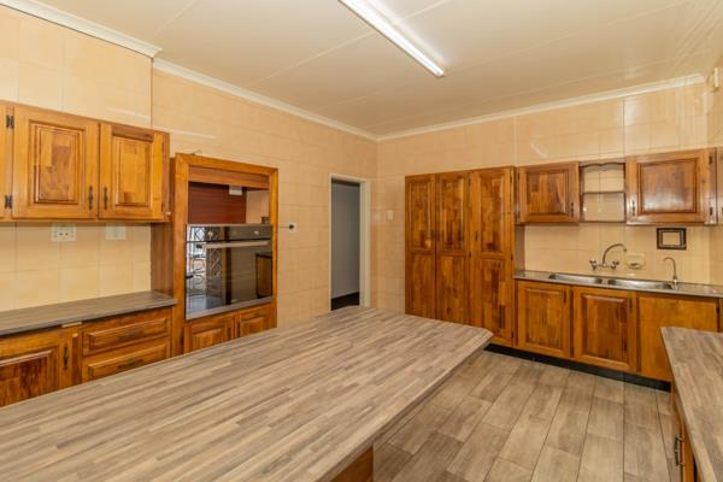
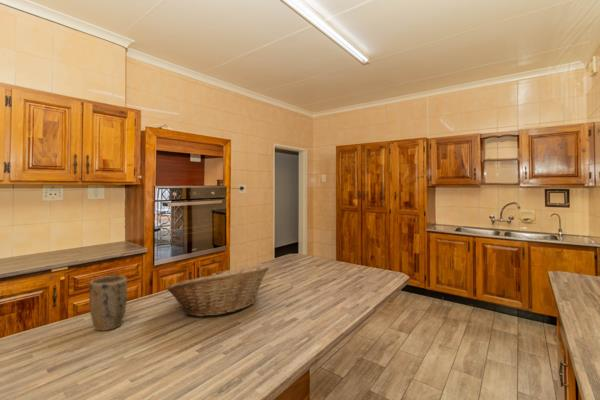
+ plant pot (108, 302)
+ fruit basket (221, 285)
